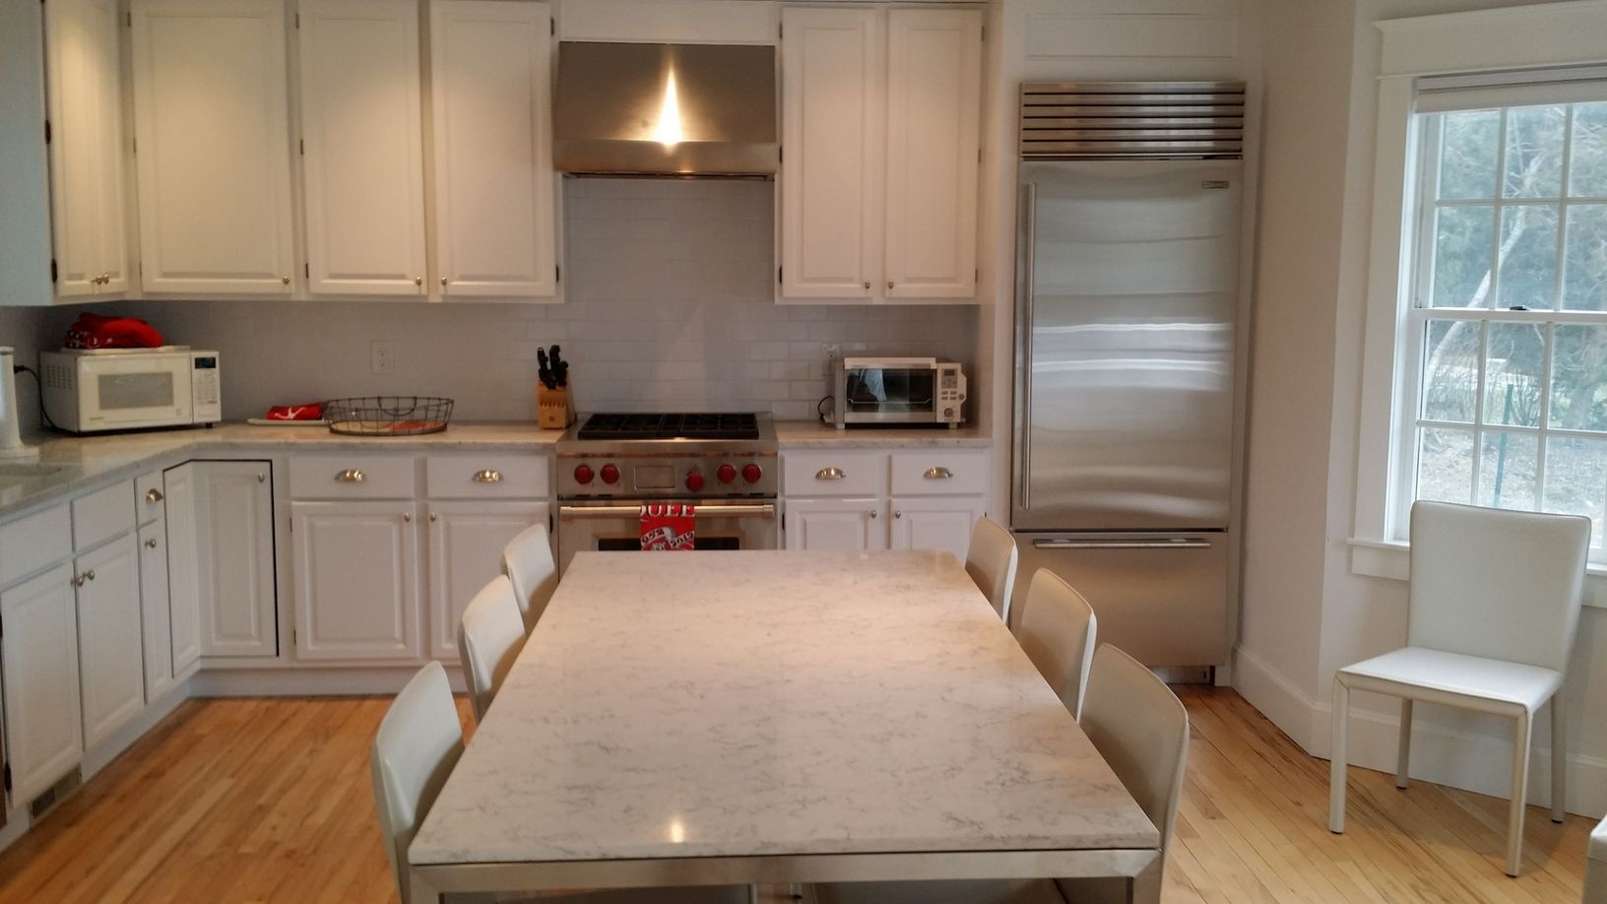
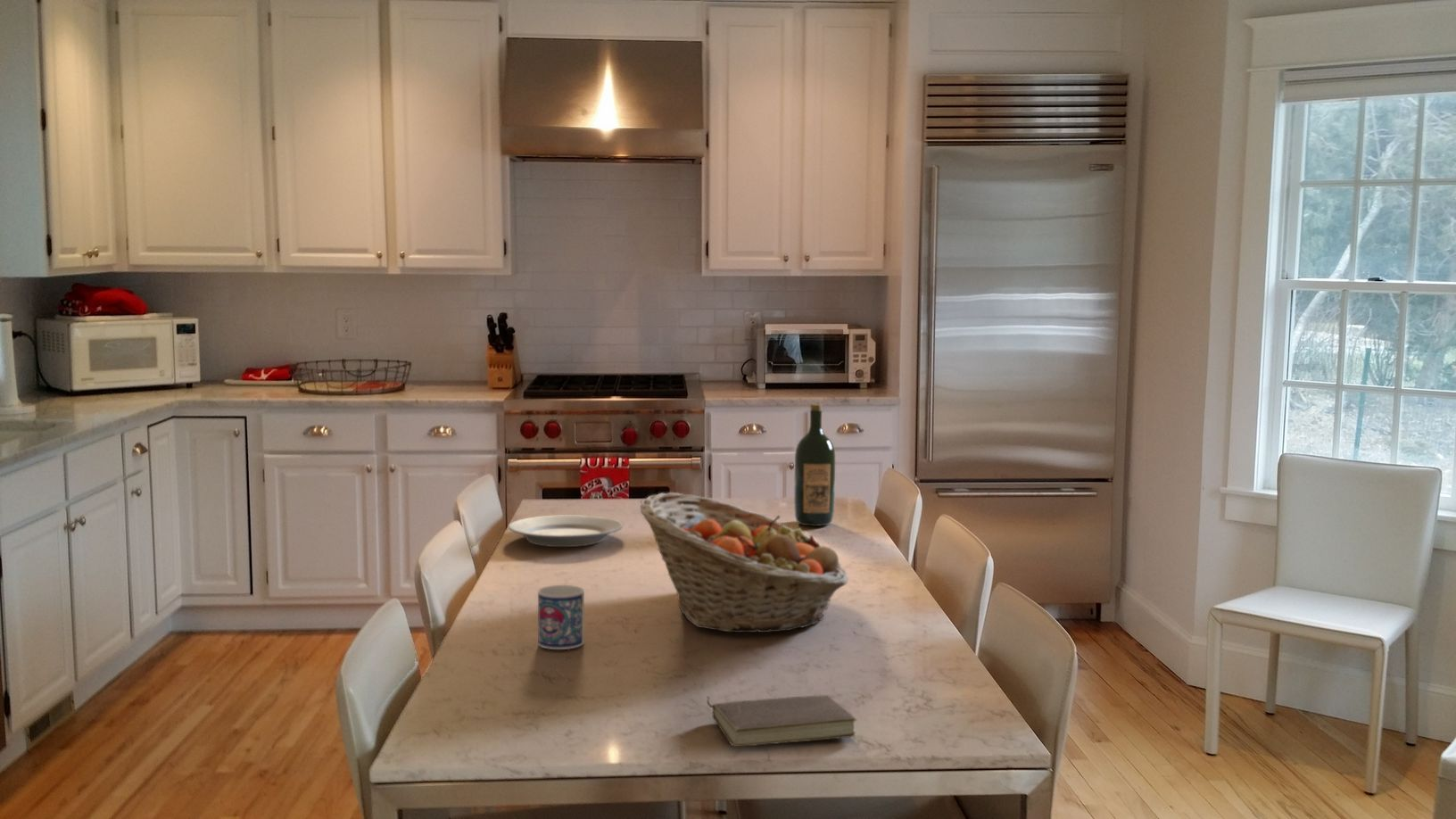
+ wine bottle (815, 464)
+ plate (566, 532)
+ mug (564, 614)
+ book (776, 714)
+ fruit basket (743, 556)
